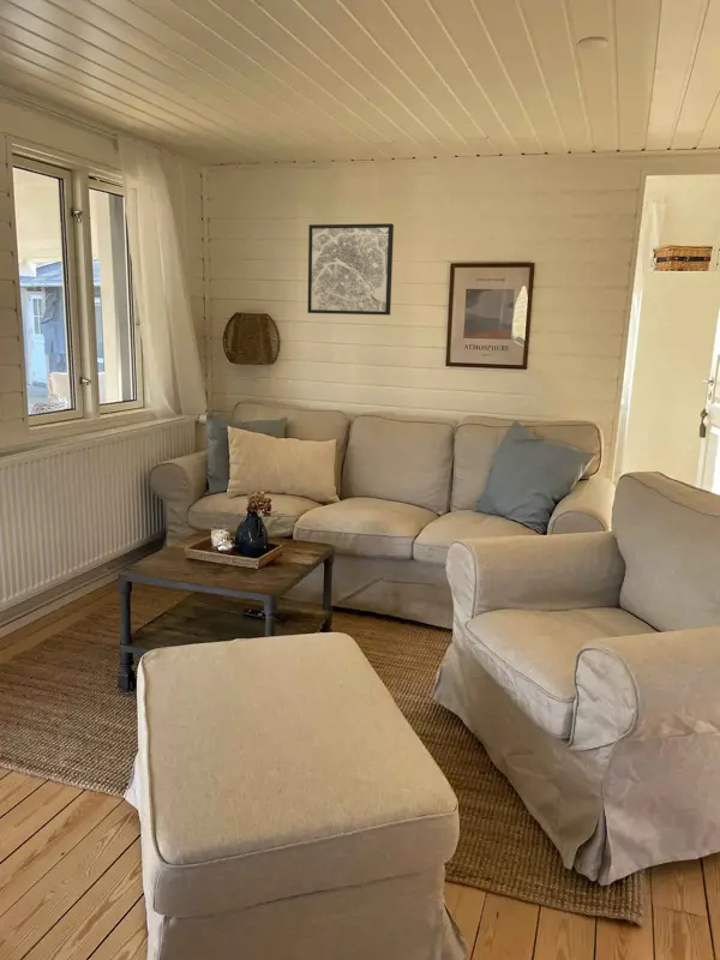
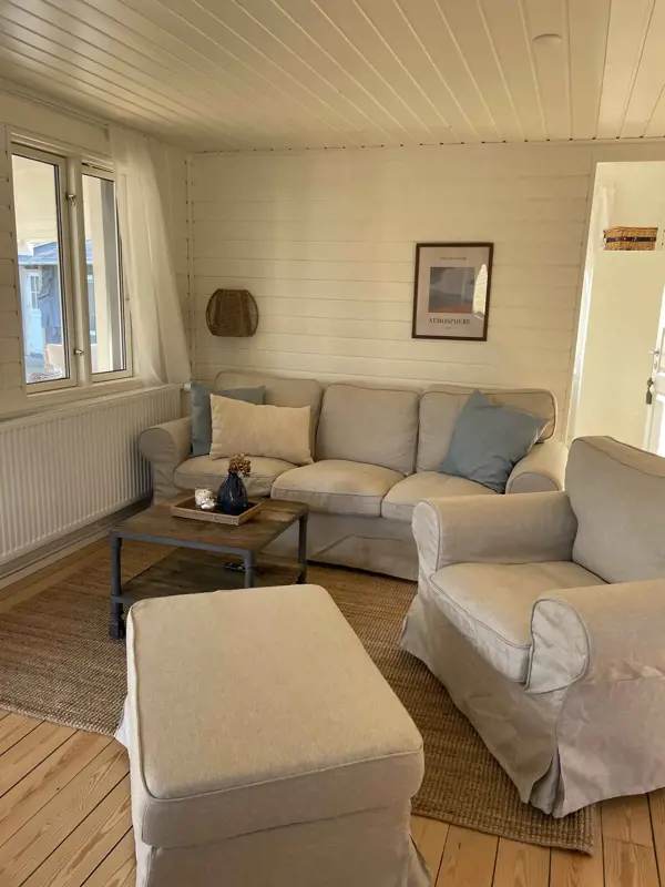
- wall art (349, 269)
